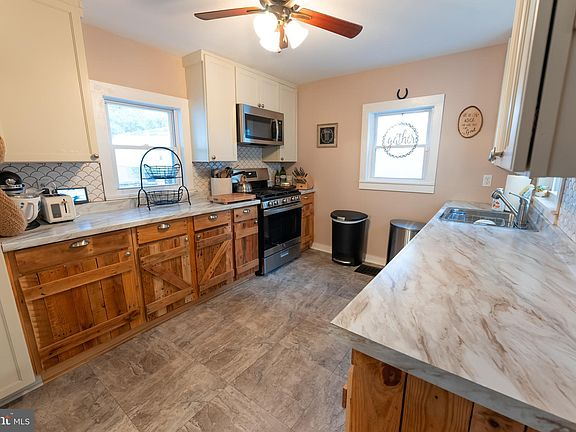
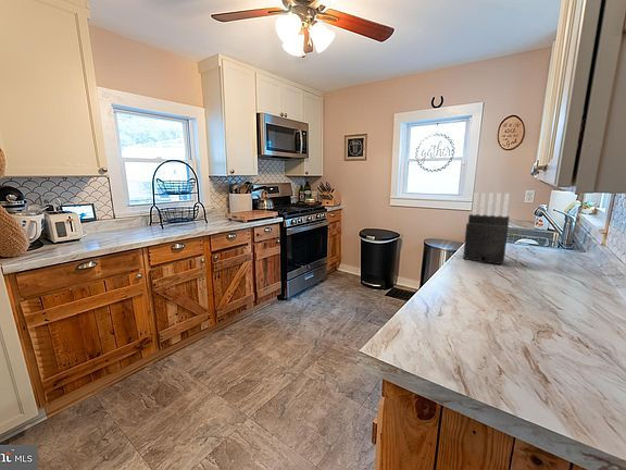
+ knife block (486, 227)
